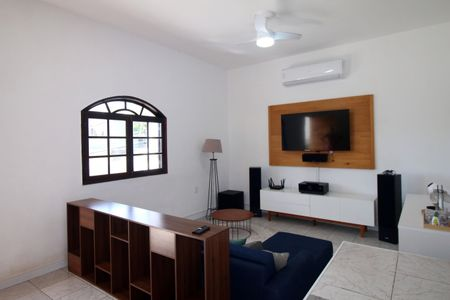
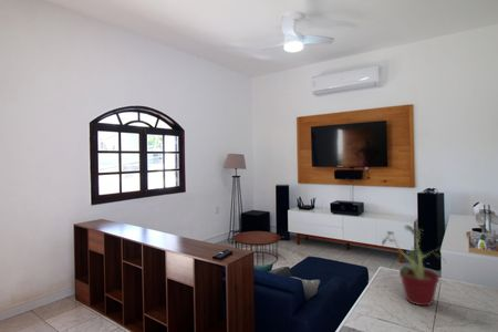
+ potted plant (406, 258)
